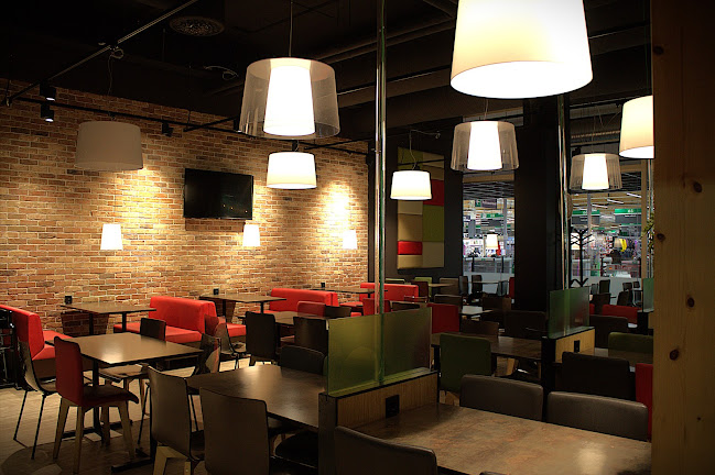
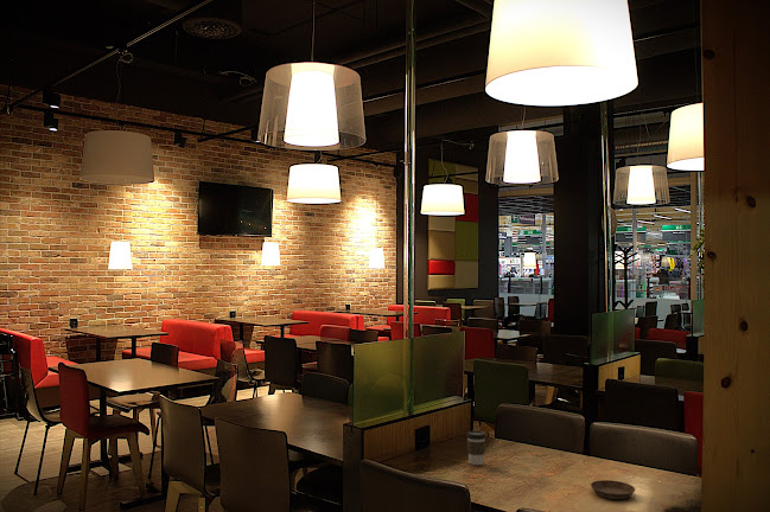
+ coffee cup (476, 447)
+ saucer (612, 489)
